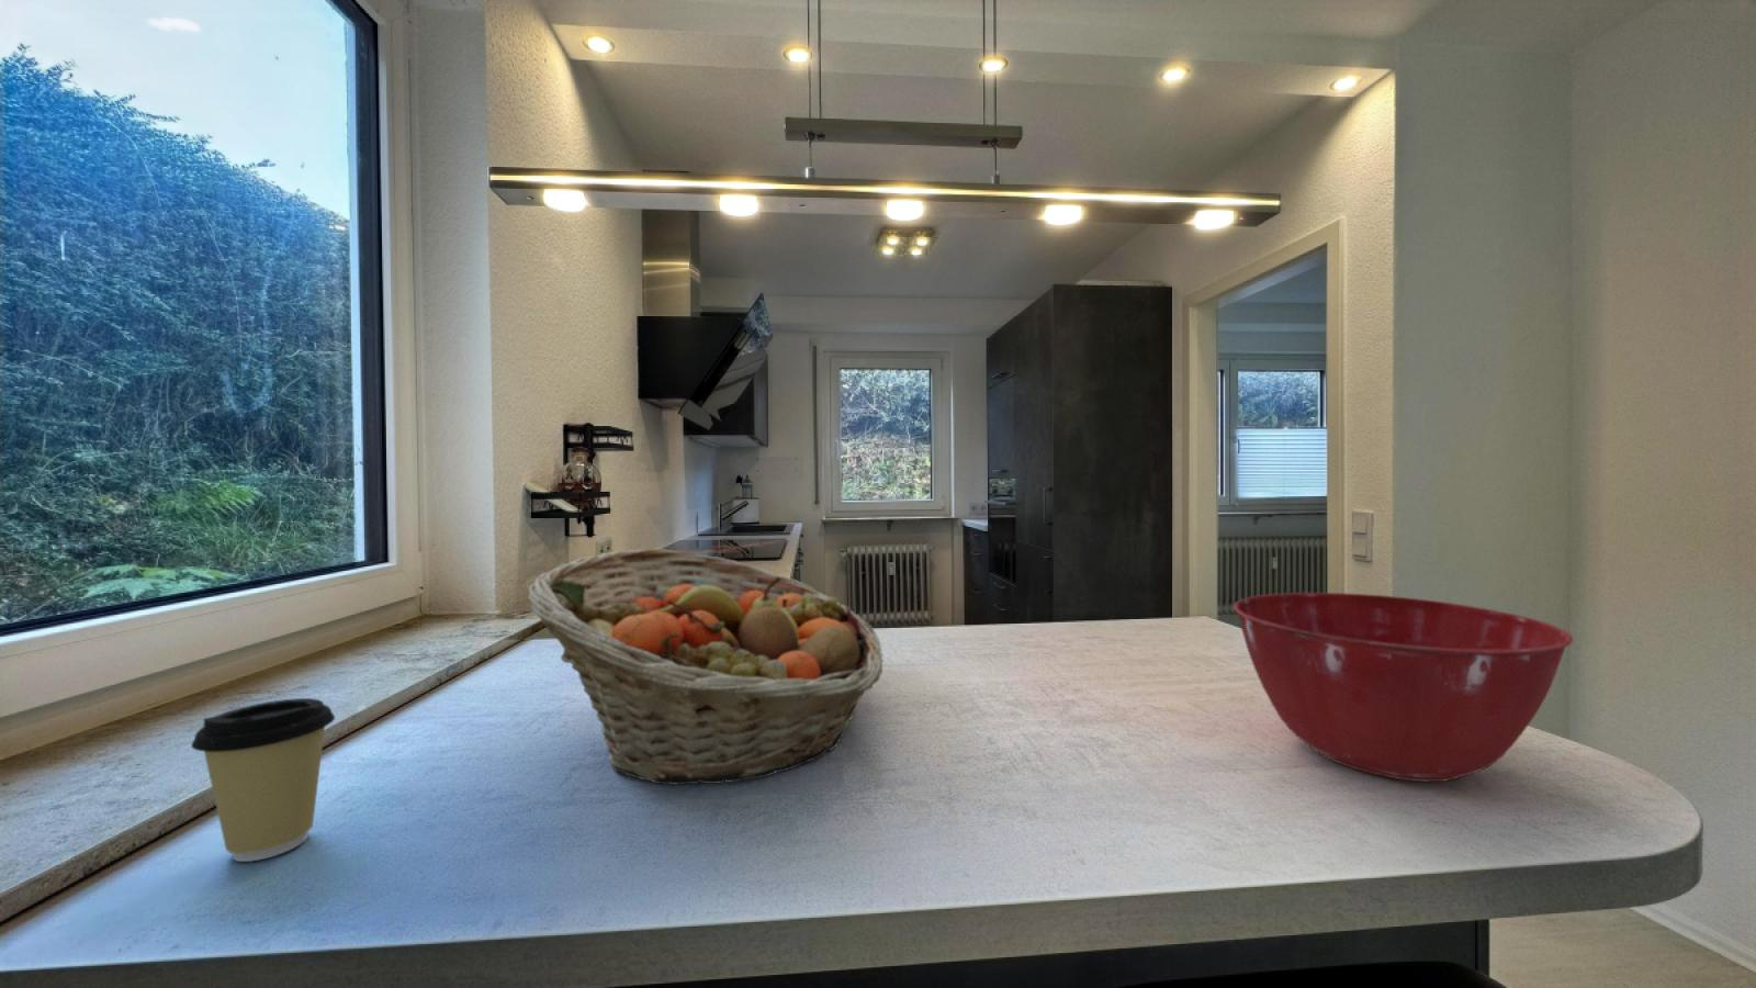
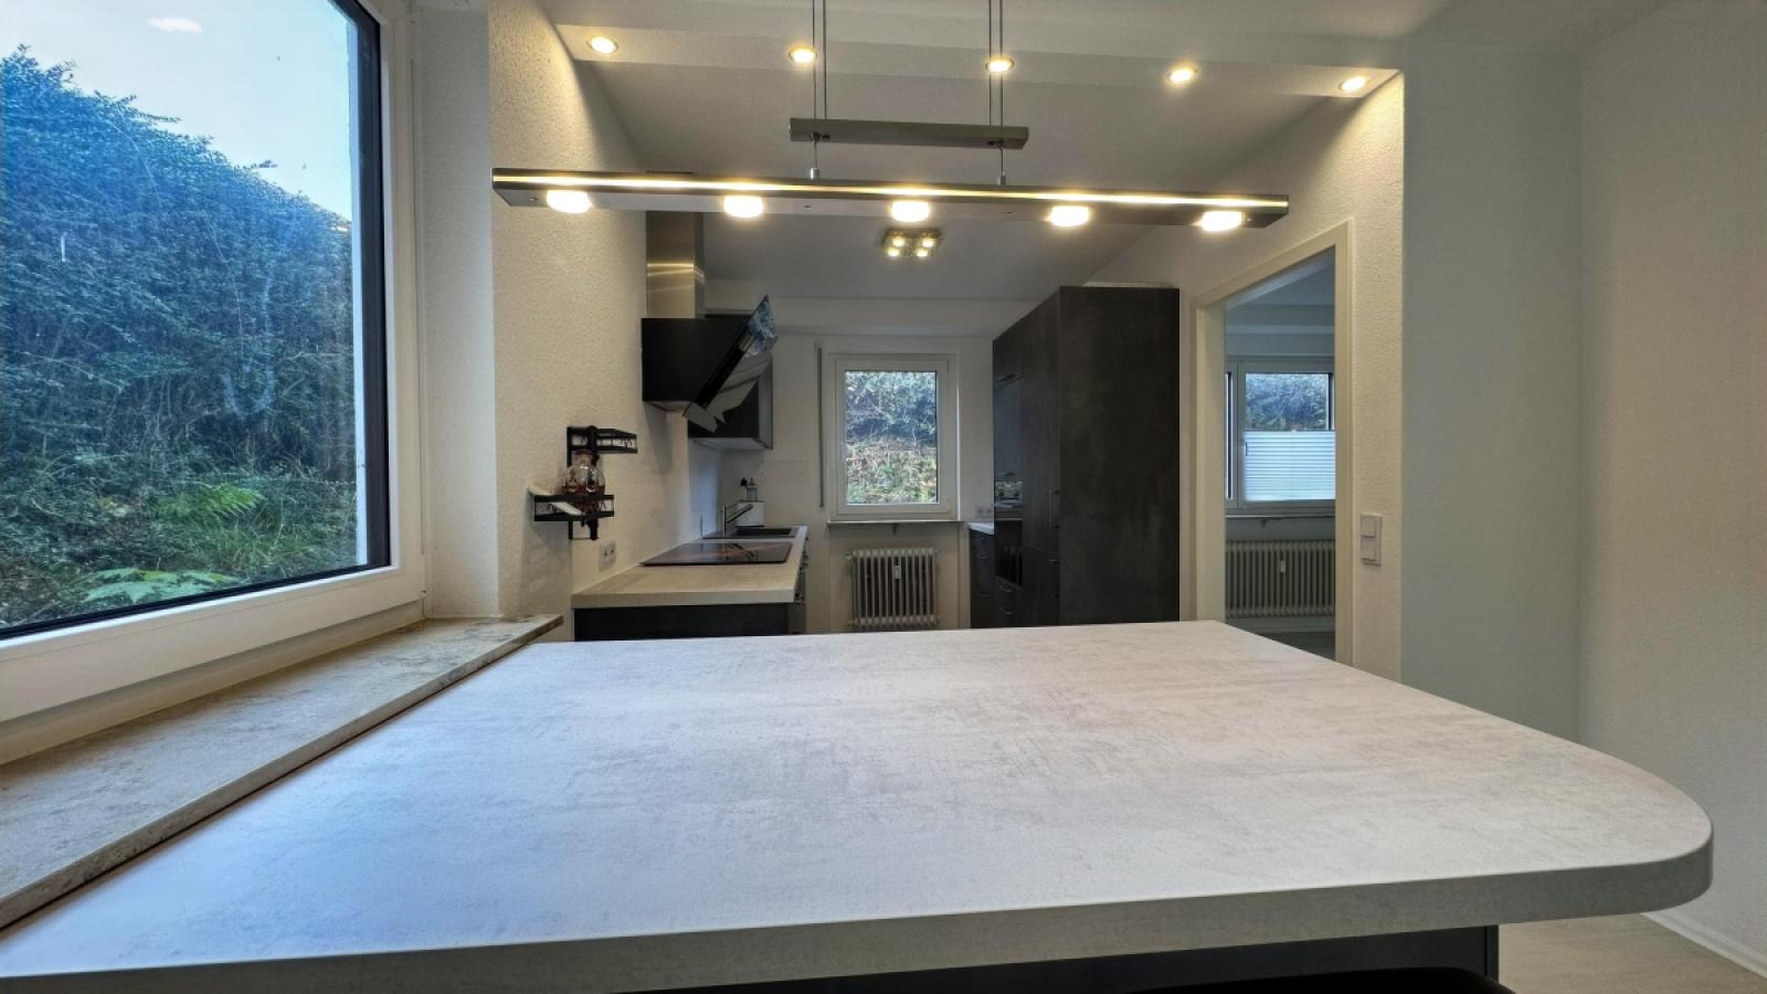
- coffee cup (268, 774)
- mixing bowl (1382, 684)
- fruit basket (726, 641)
